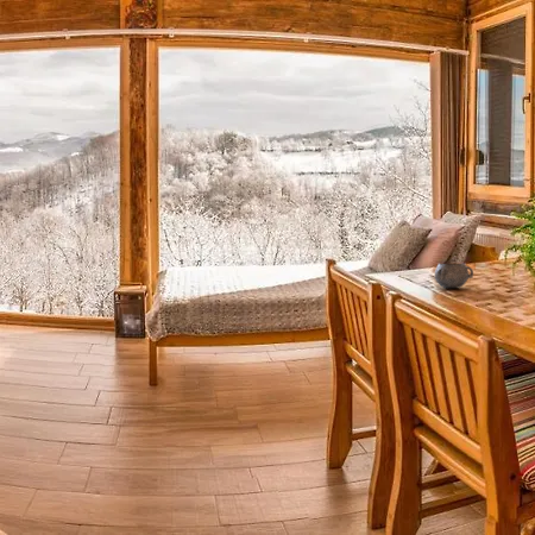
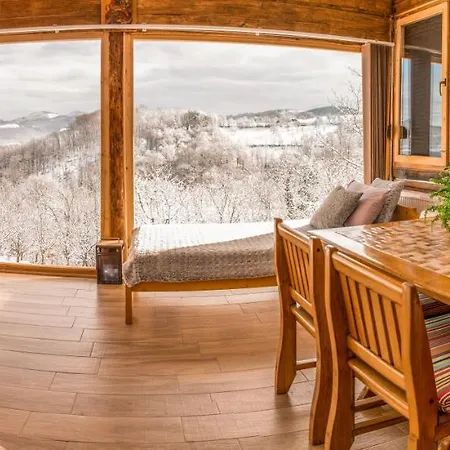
- decorative bowl (448, 275)
